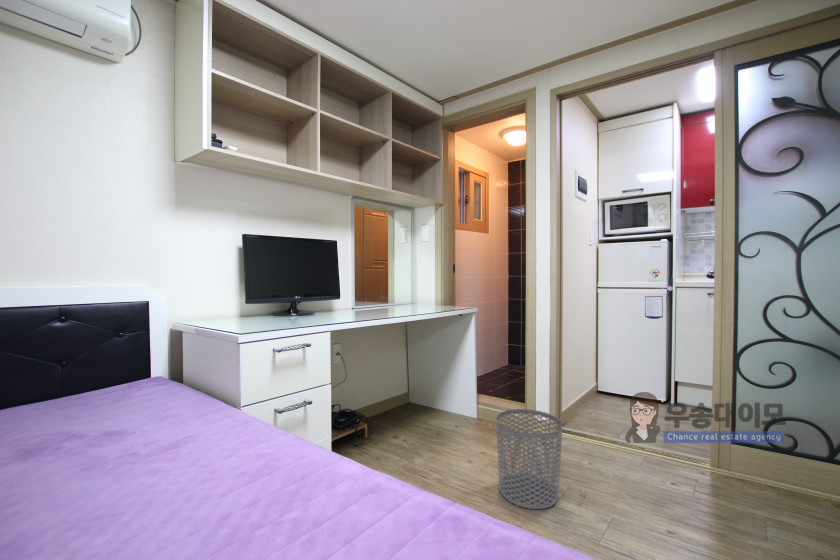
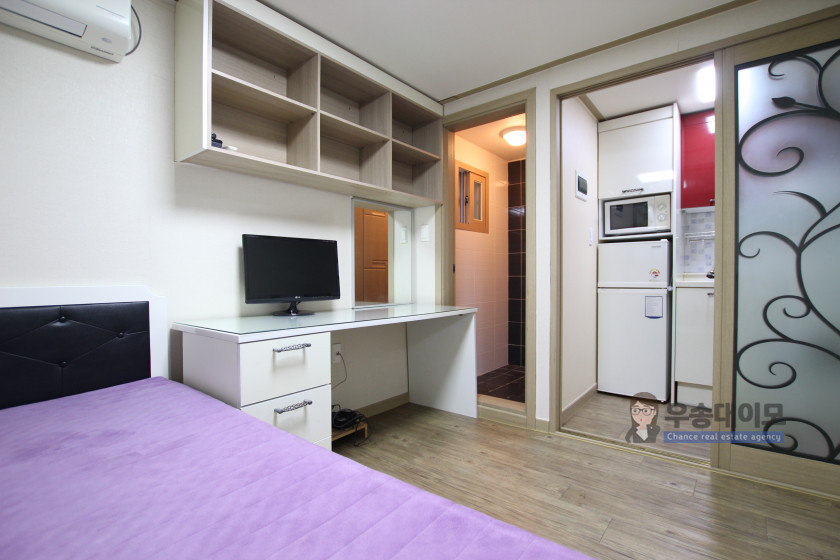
- waste bin (528, 456)
